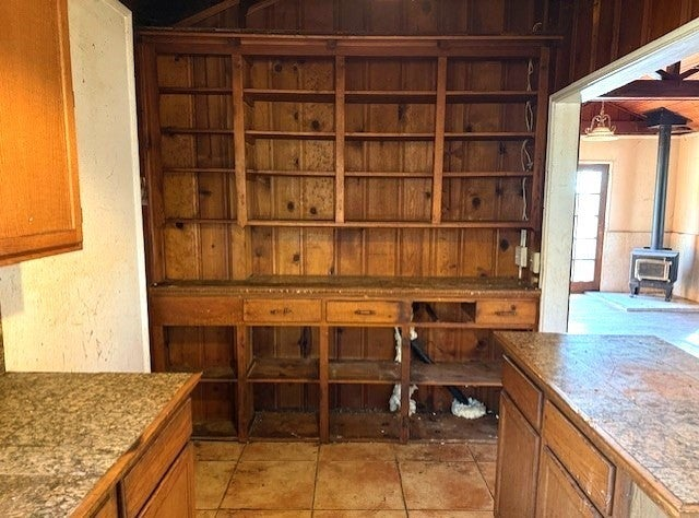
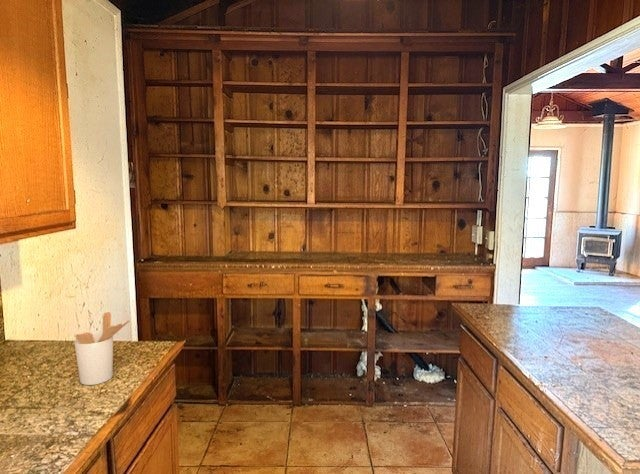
+ utensil holder (102, 348)
